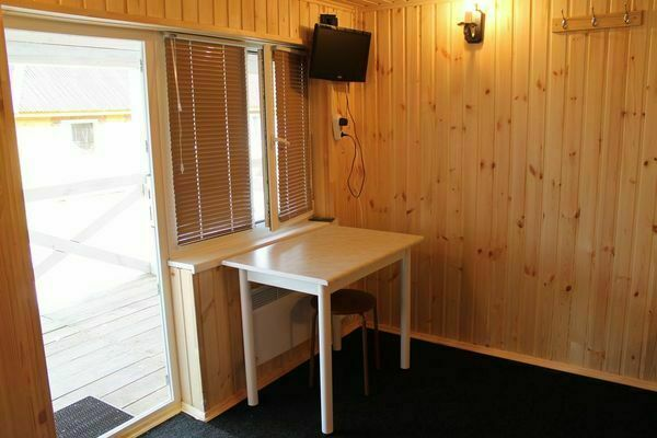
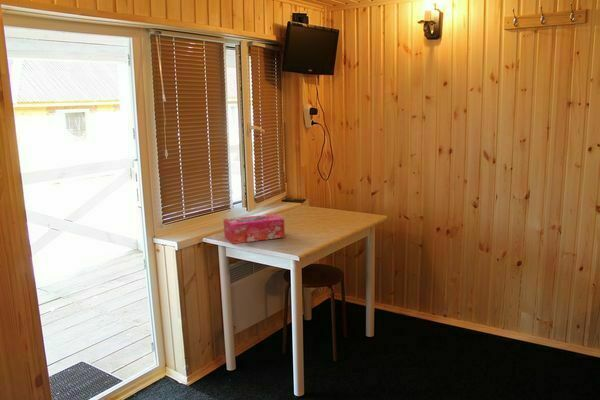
+ tissue box (254, 228)
